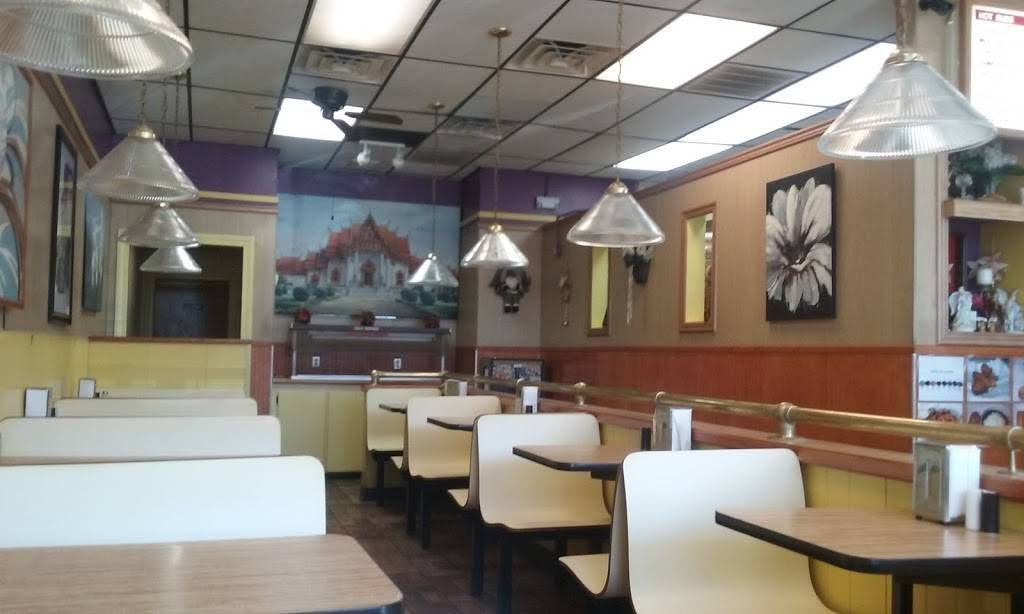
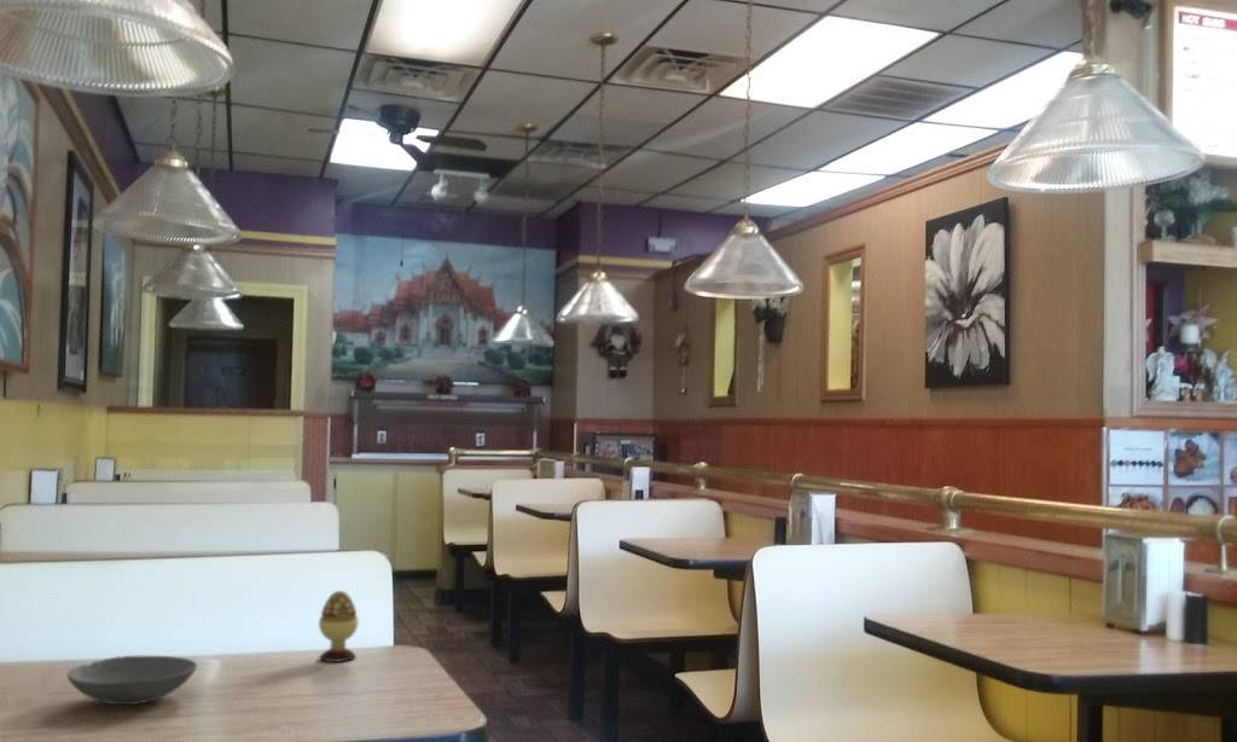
+ decorative egg (338, 624)
+ bowl (133, 683)
